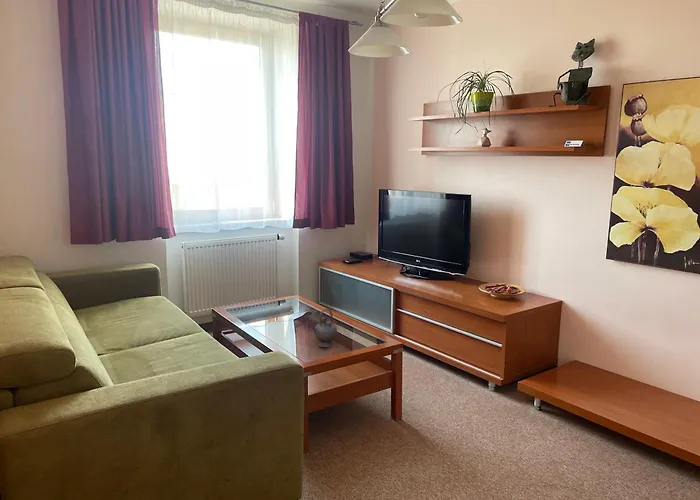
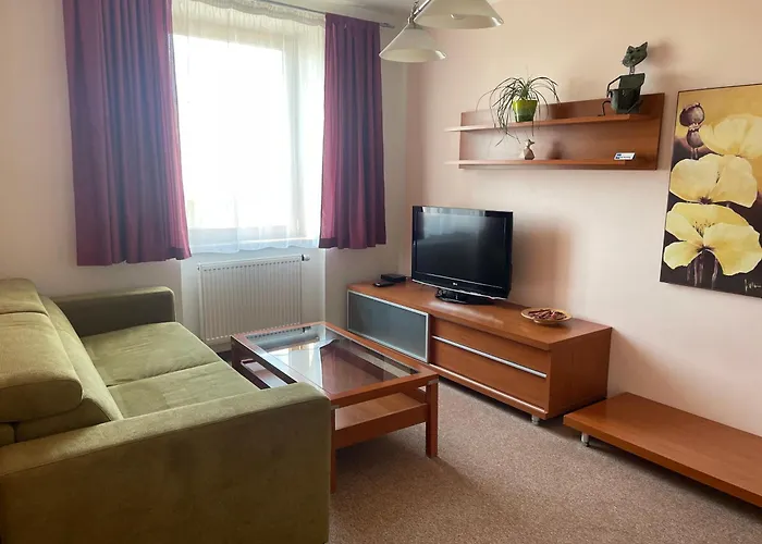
- teapot (323, 327)
